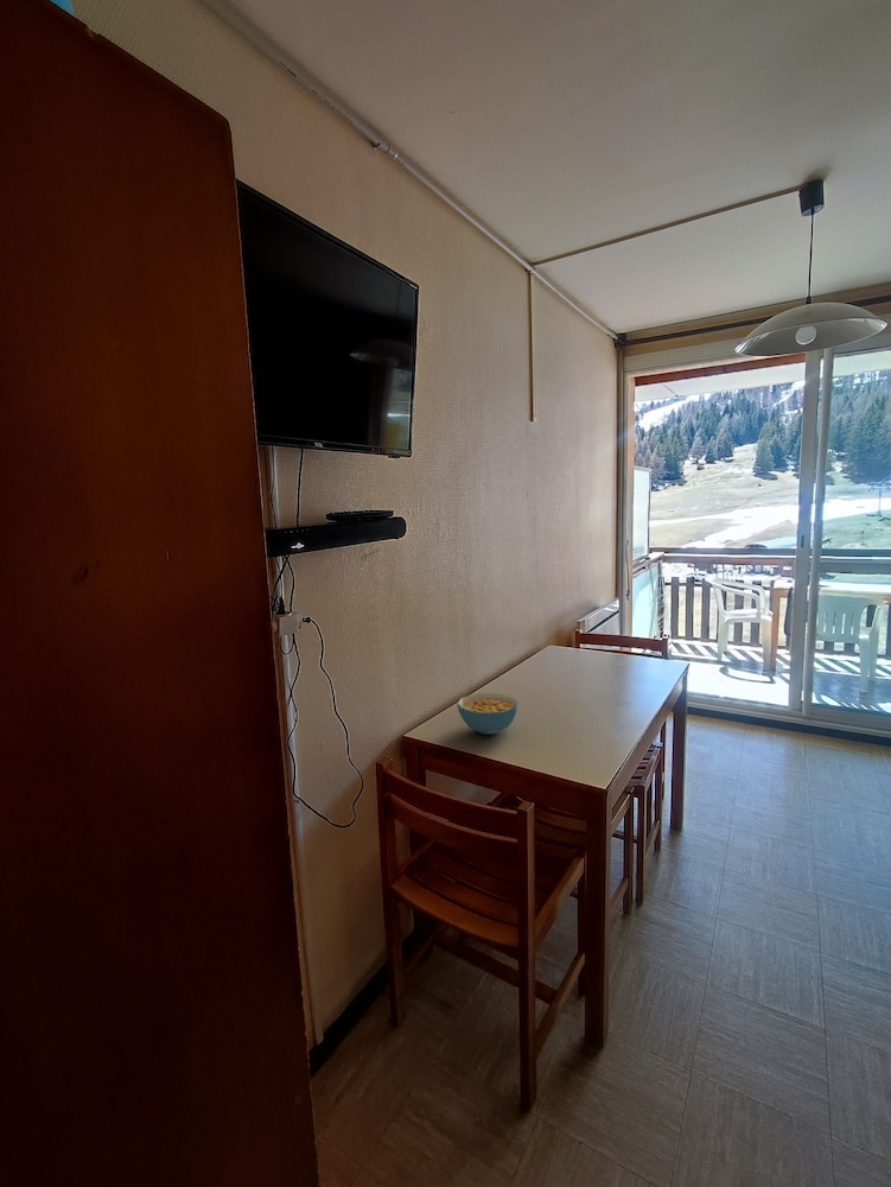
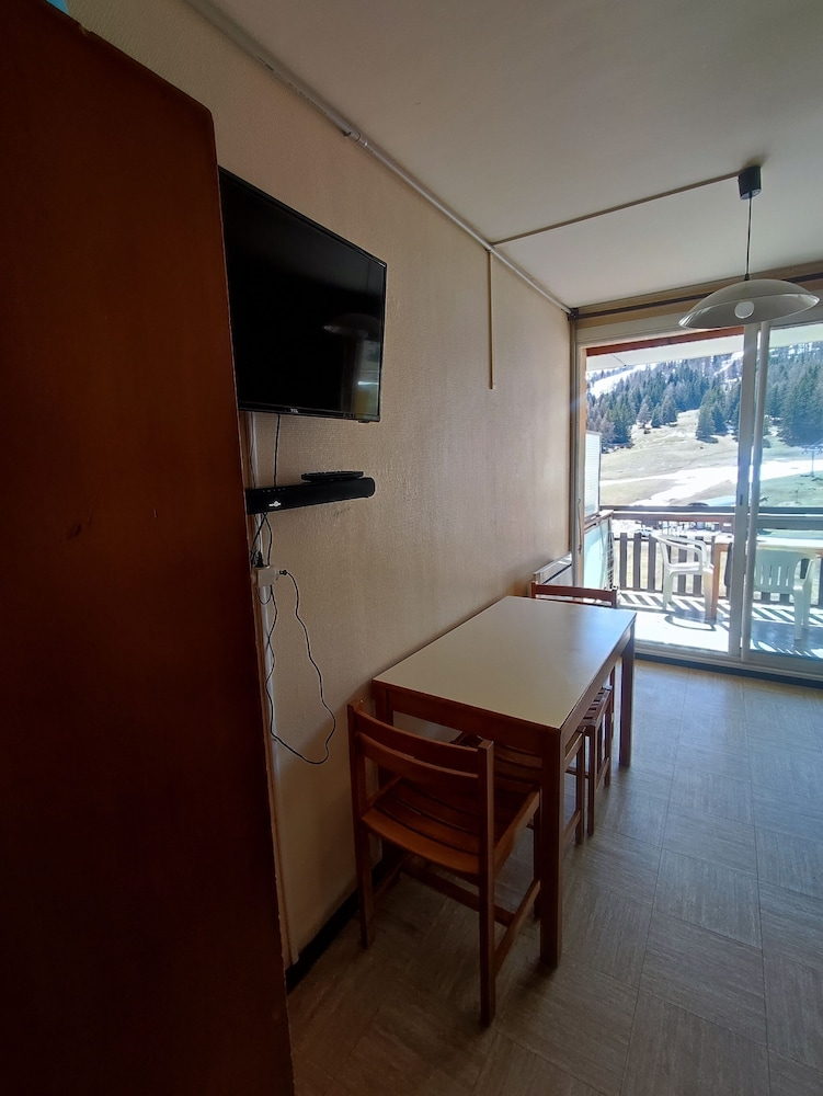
- cereal bowl (488, 716)
